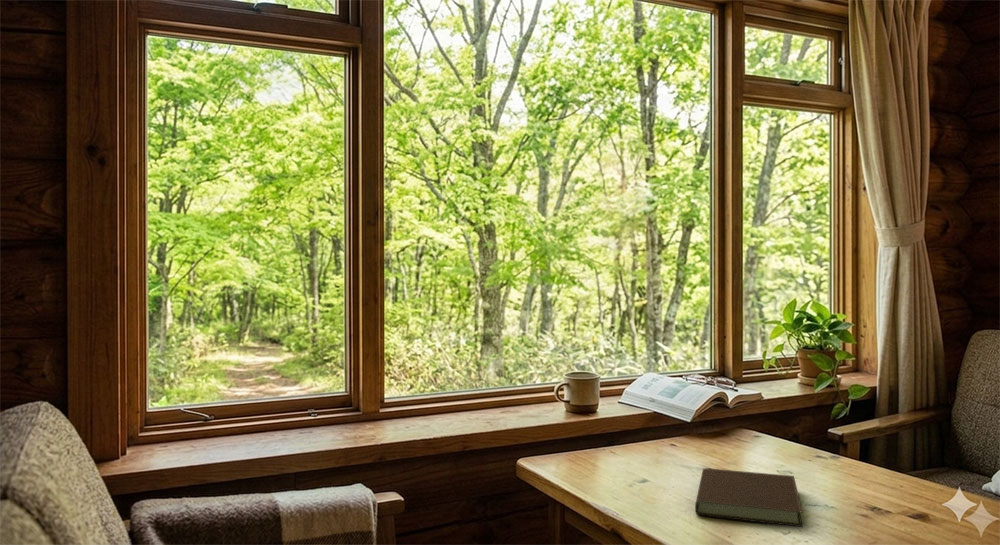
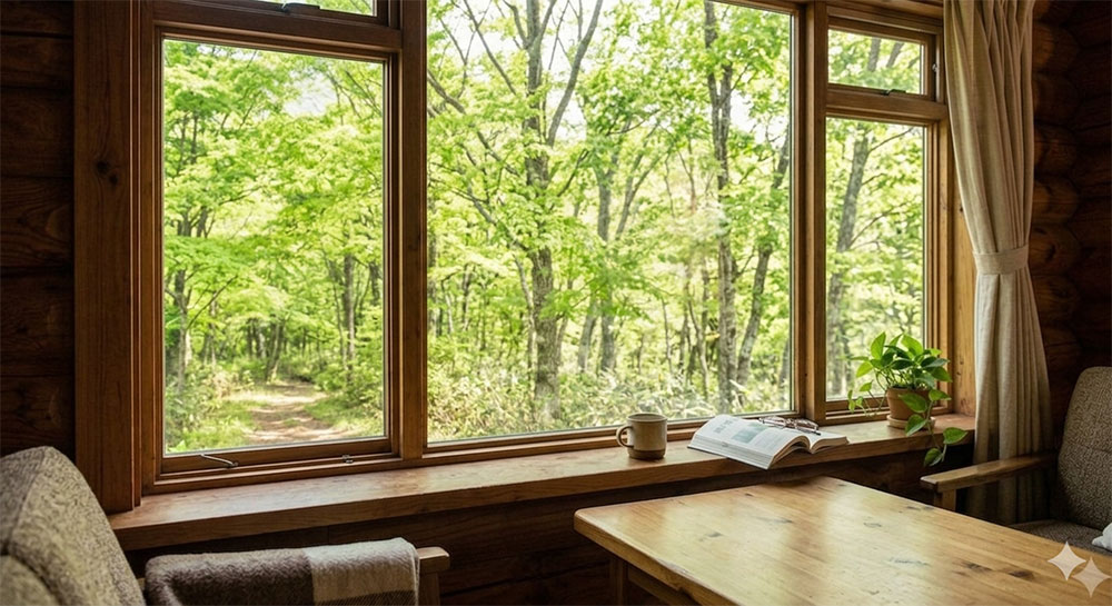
- notebook (747, 494)
